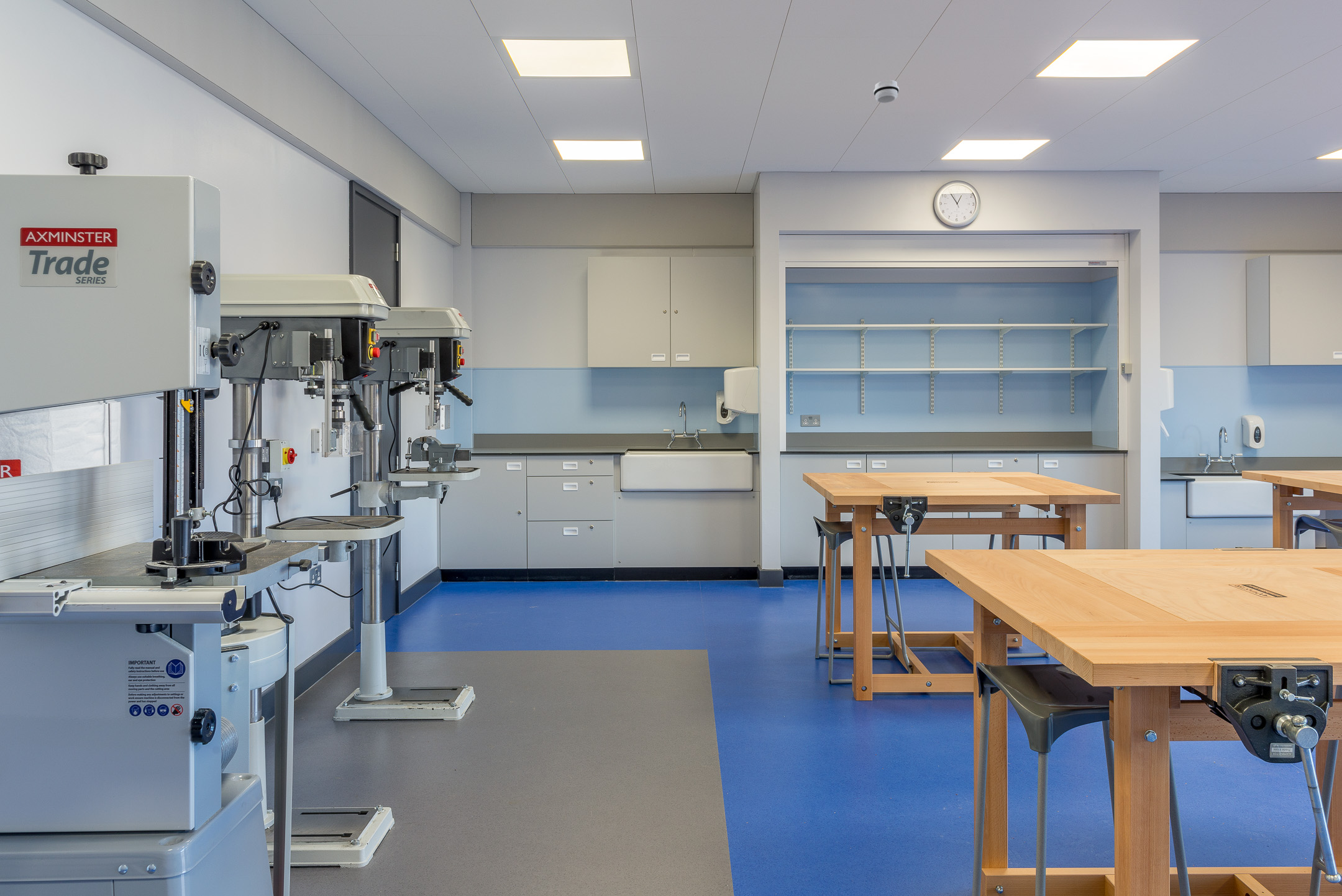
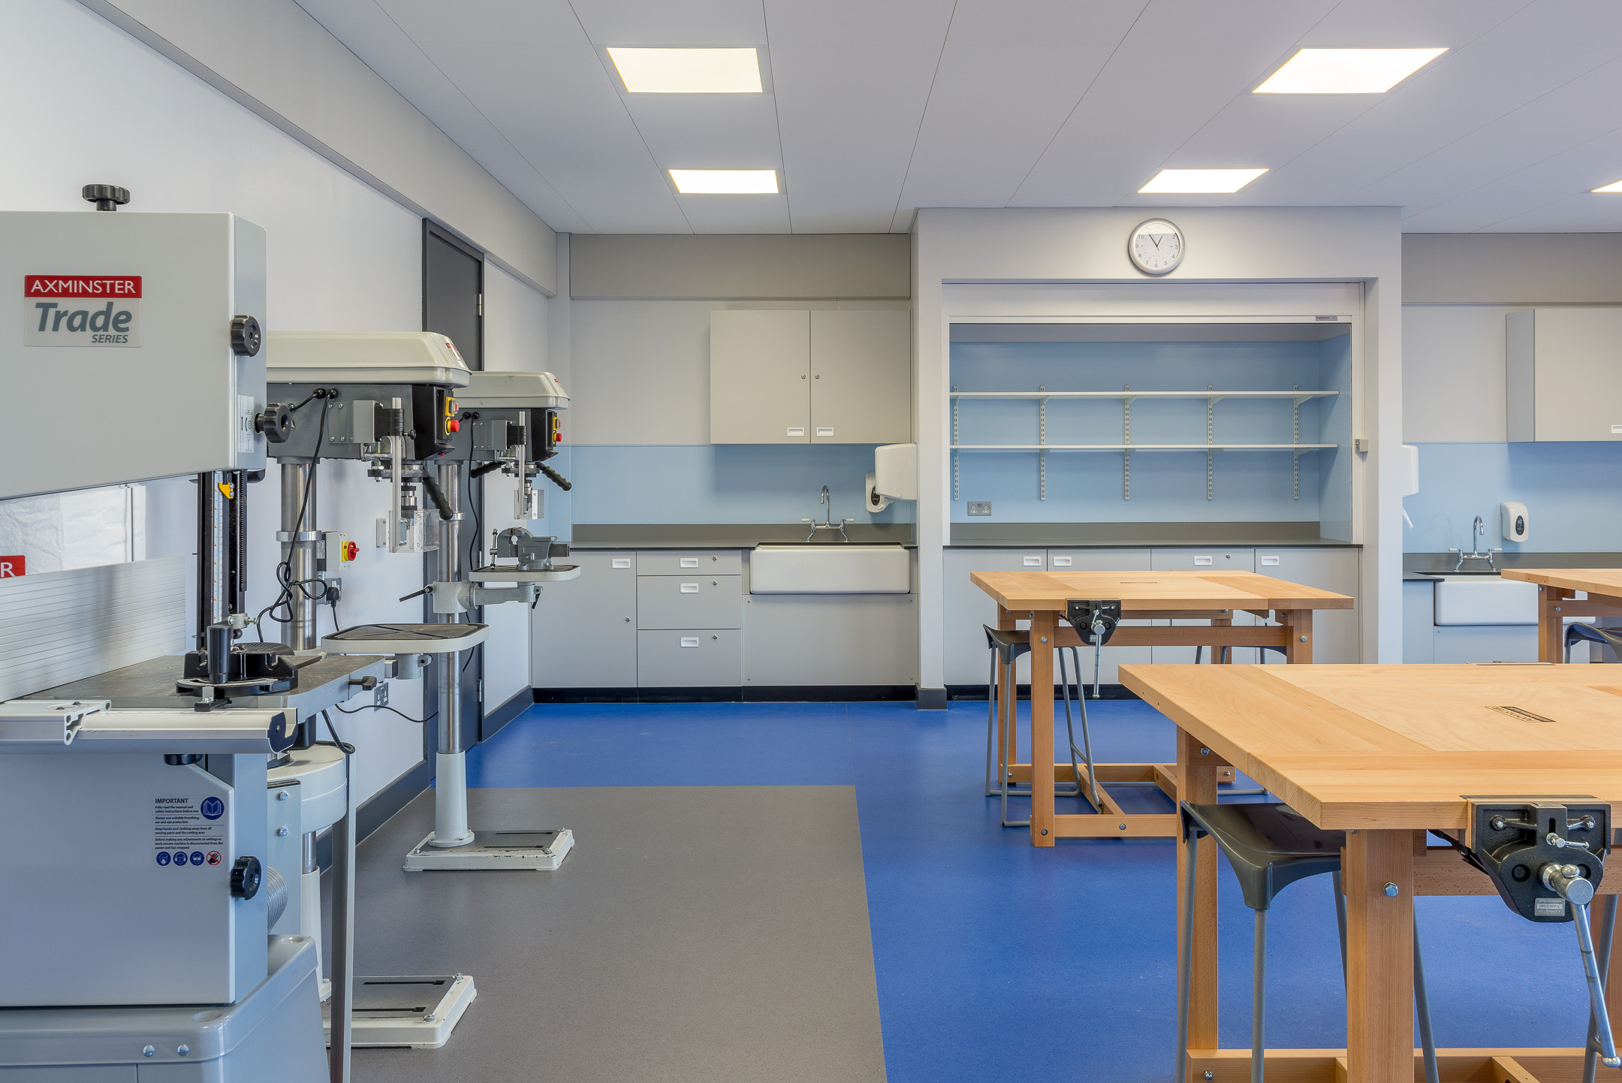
- smoke detector (886, 92)
